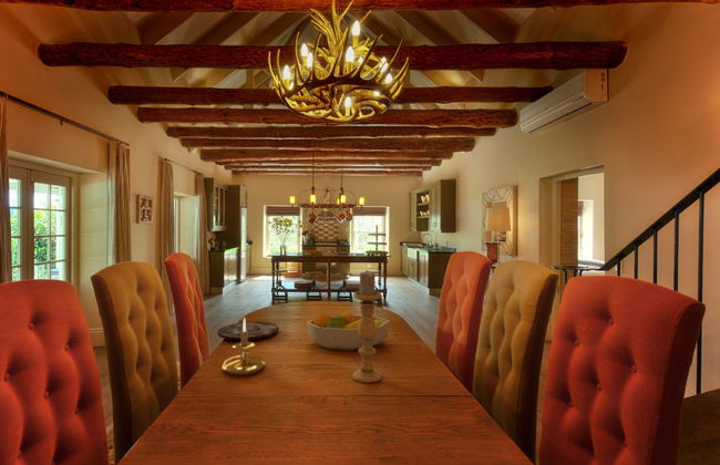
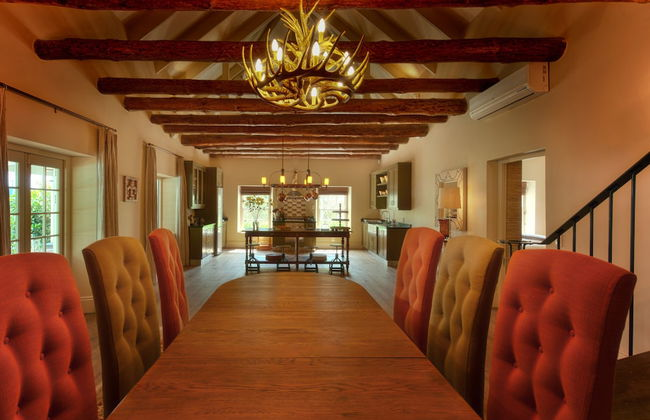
- candle holder (244, 341)
- plate (248, 330)
- candle holder (367, 323)
- fruit bowl (348, 327)
